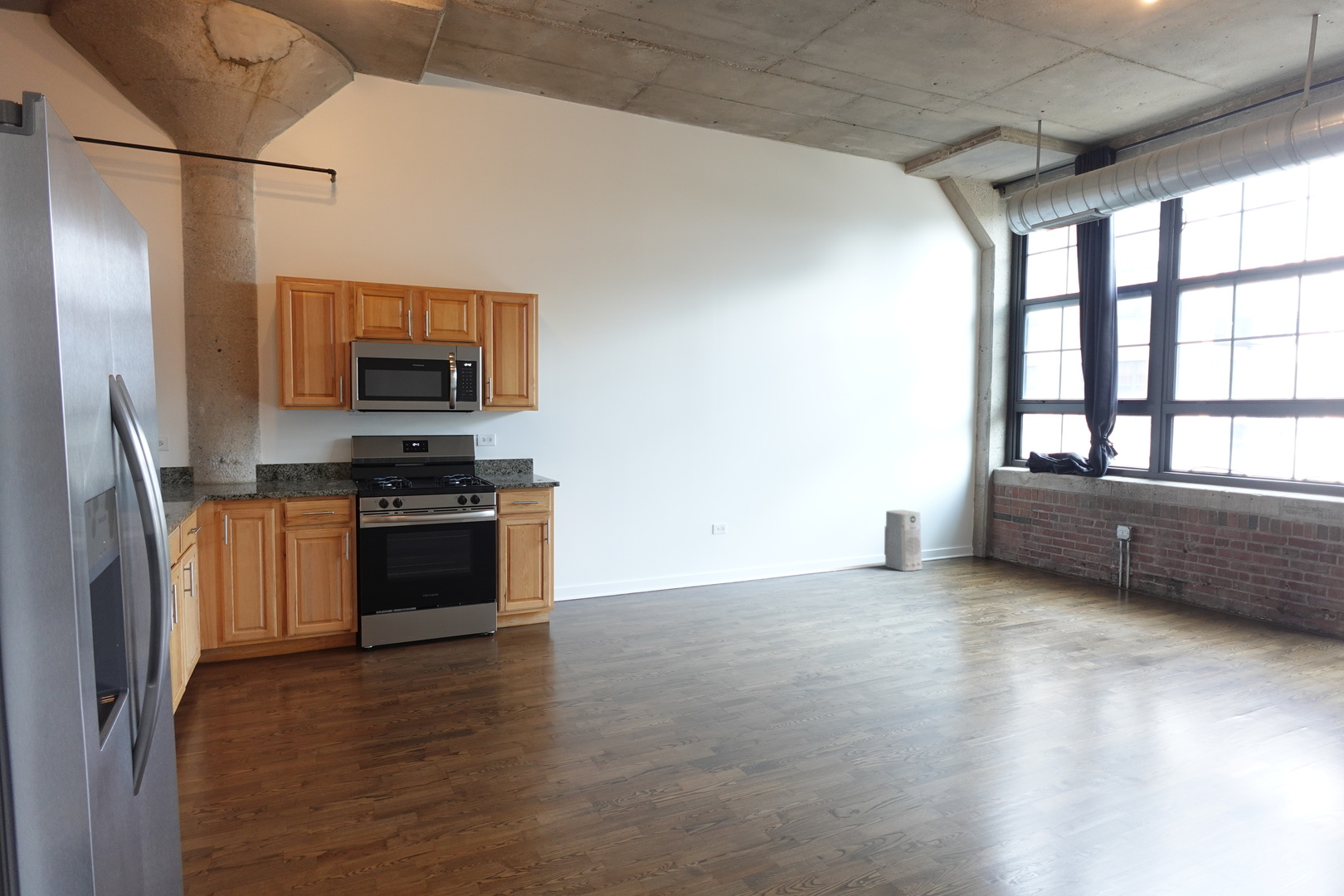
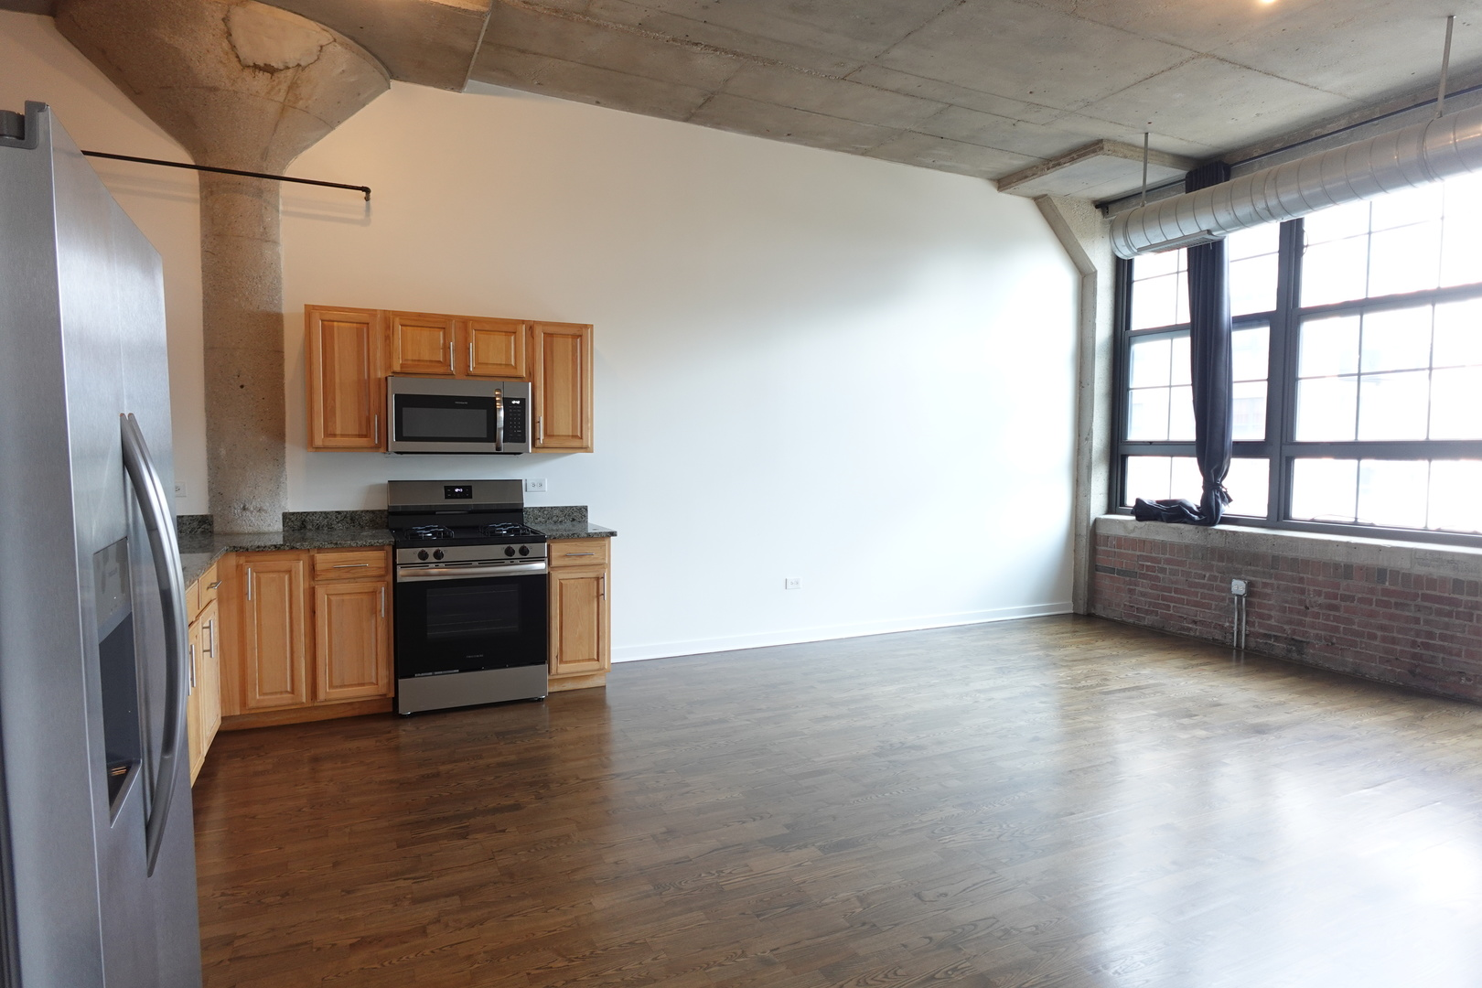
- air purifier (903, 539)
